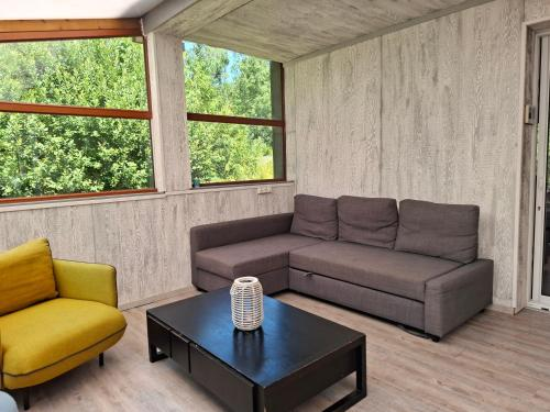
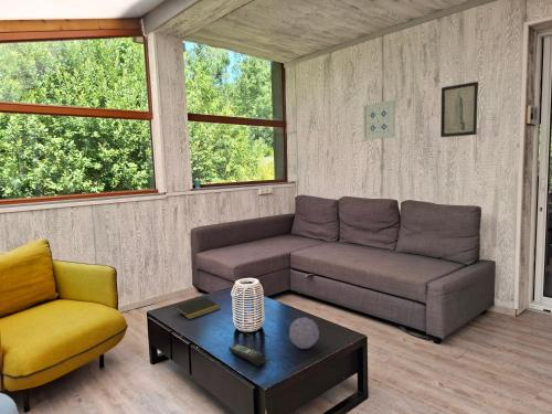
+ wall art (378, 120)
+ notepad (198, 307)
+ decorative ball (304, 332)
+ remote control (246, 353)
+ wall art (458, 110)
